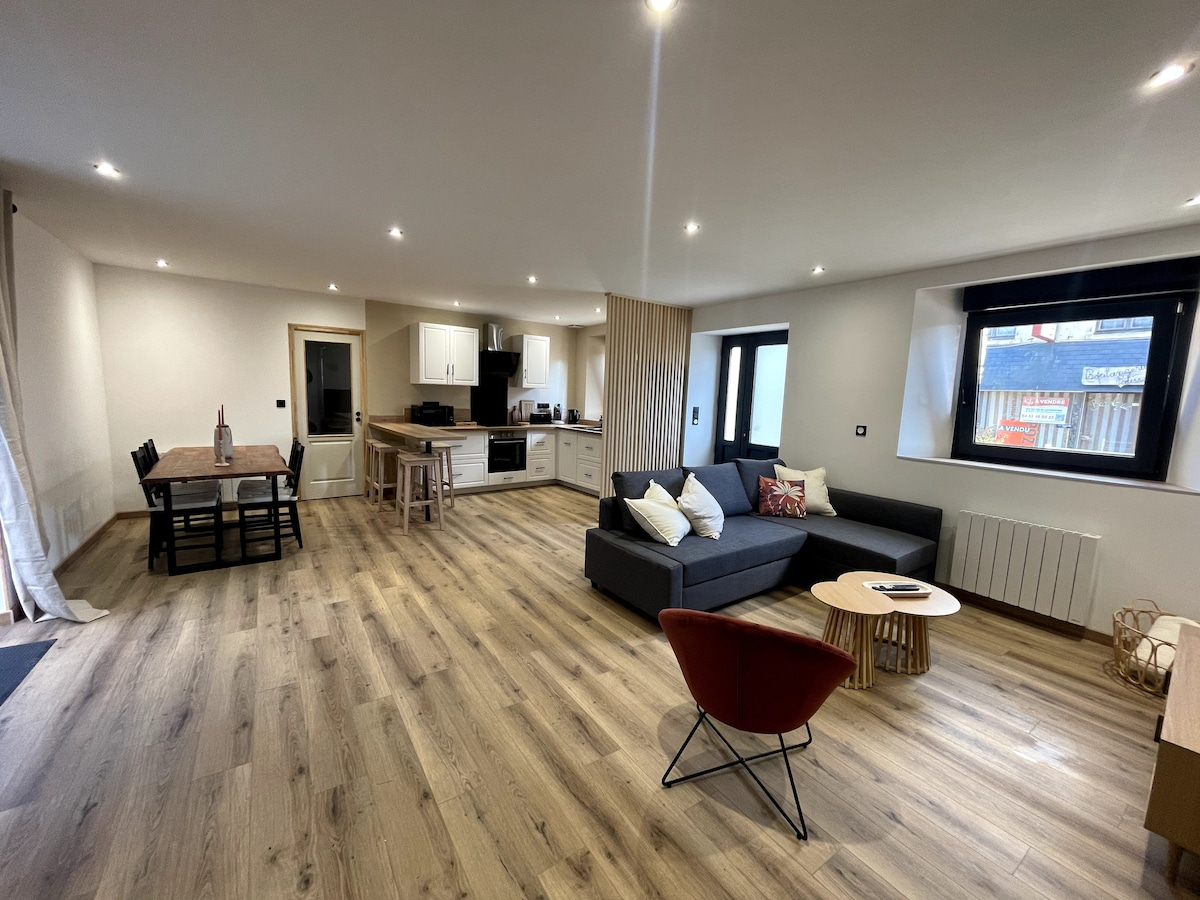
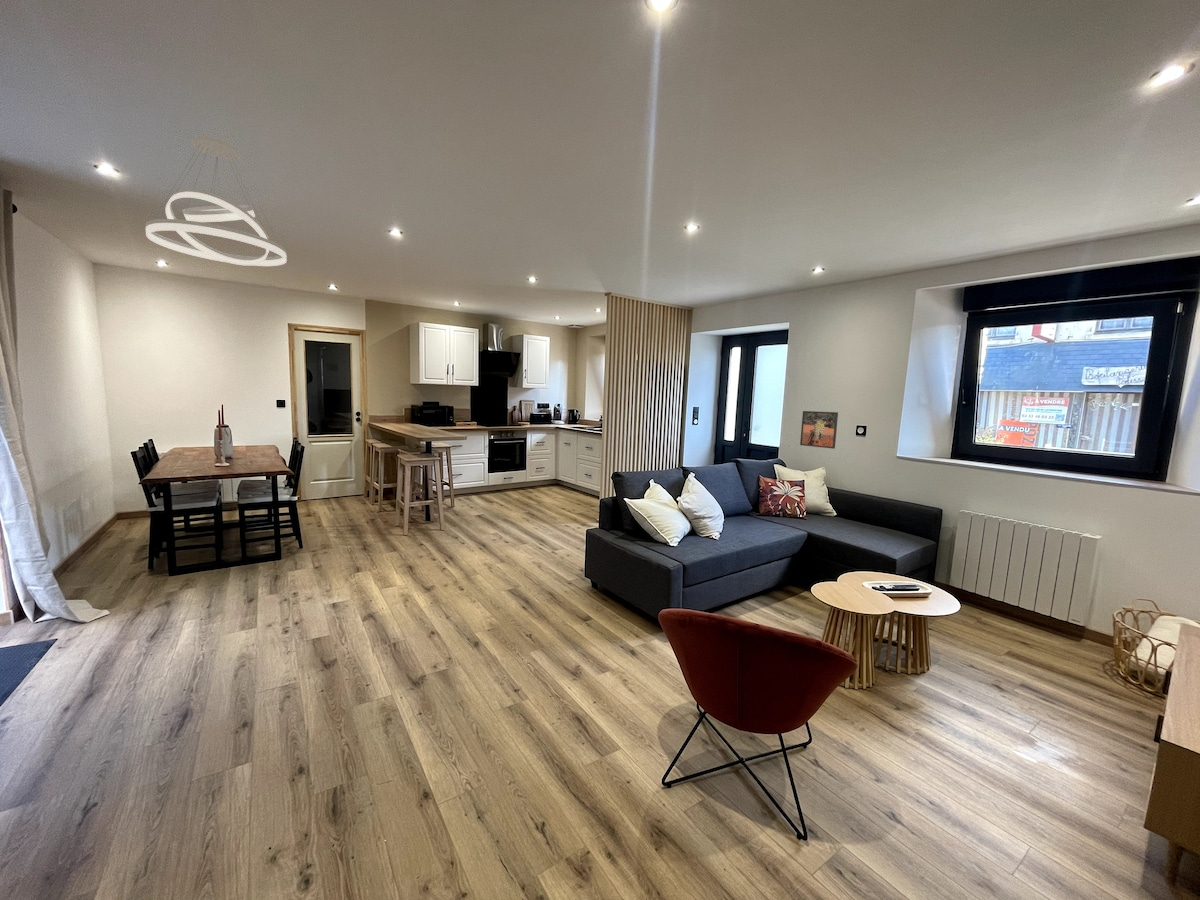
+ pendant light (219, 200)
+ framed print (818, 429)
